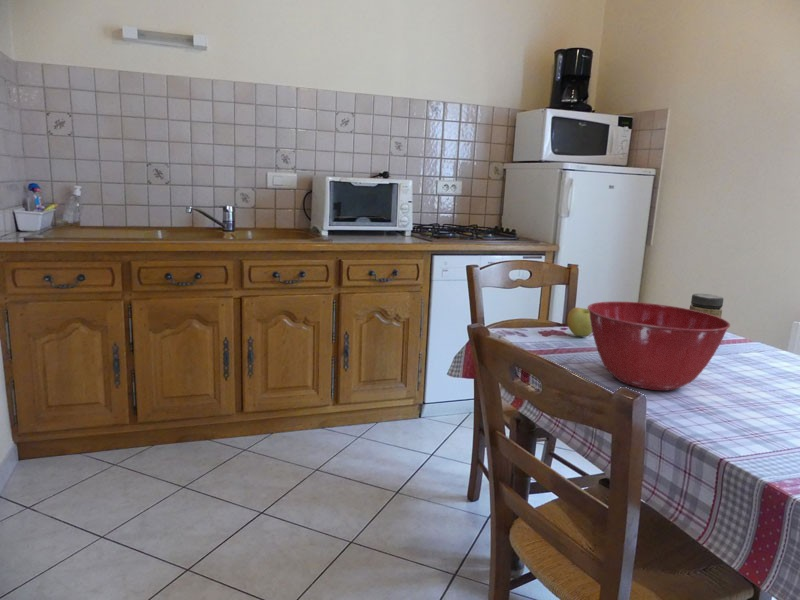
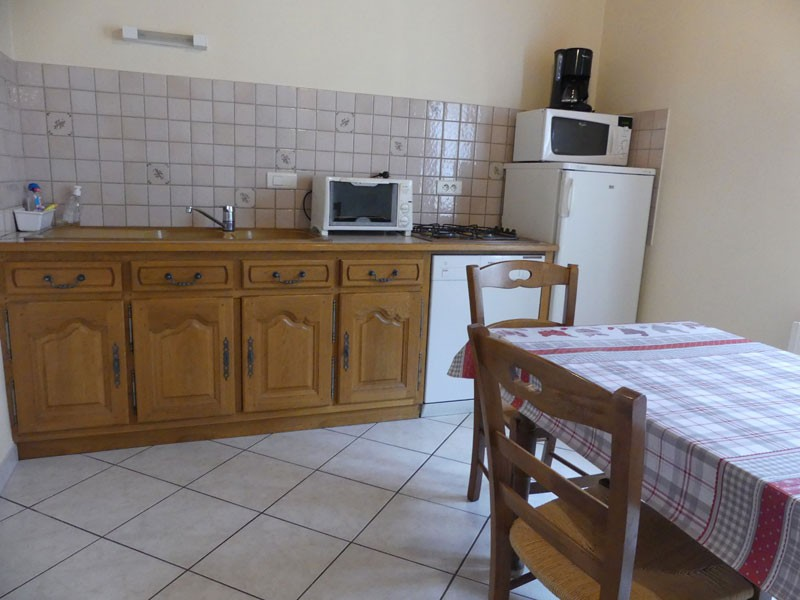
- jar (704, 312)
- mixing bowl (651, 347)
- apple (582, 322)
